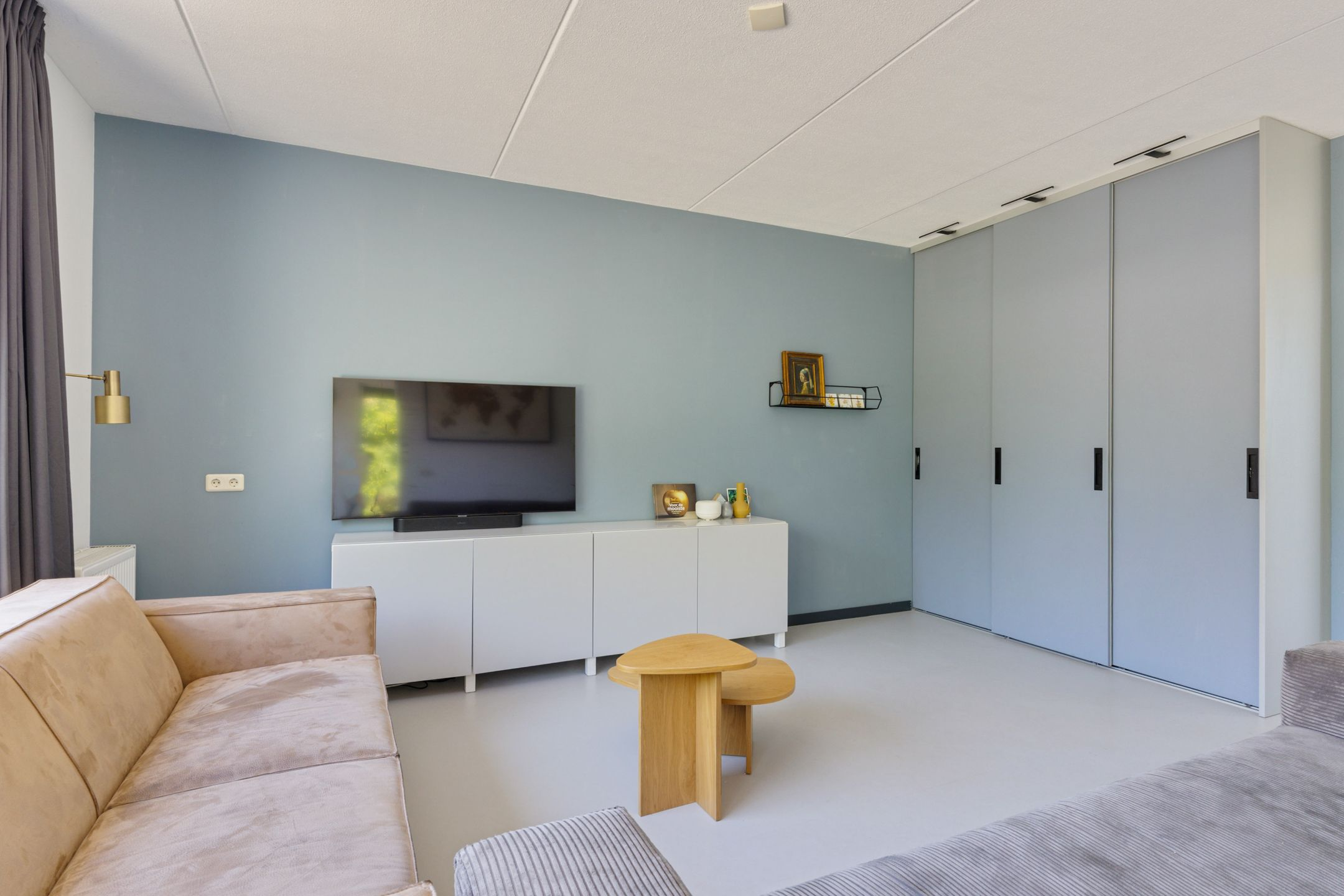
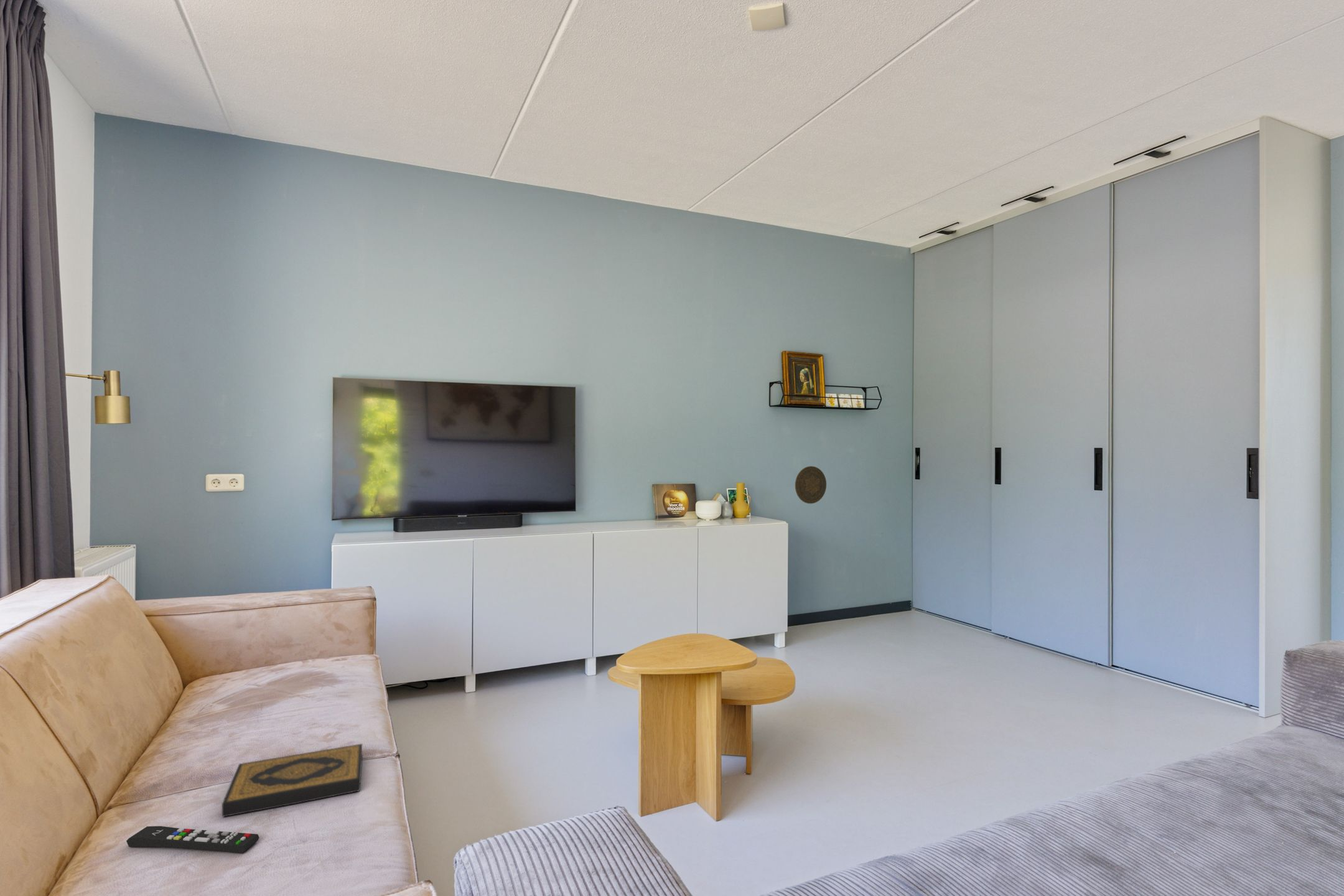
+ decorative plate (811, 485)
+ remote control (193, 839)
+ hardback book (298, 777)
